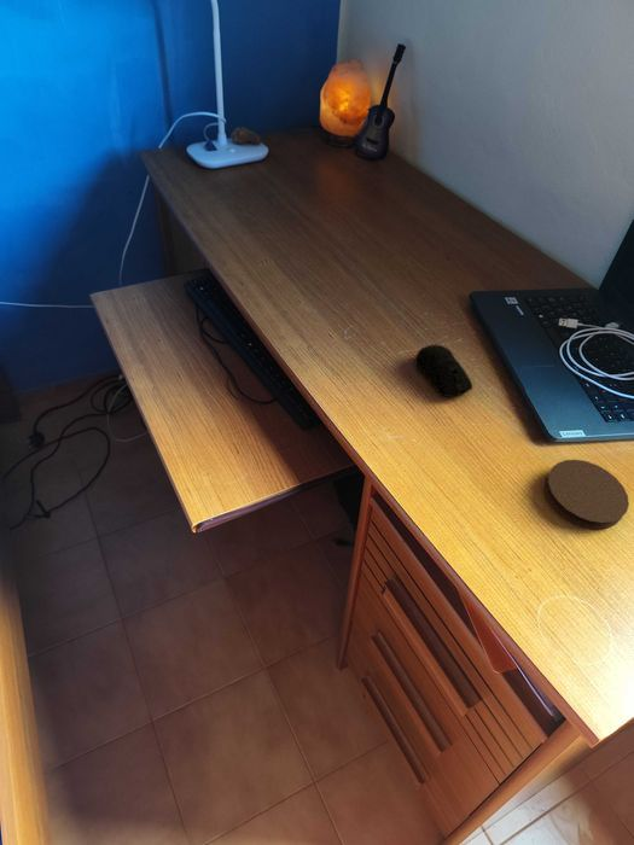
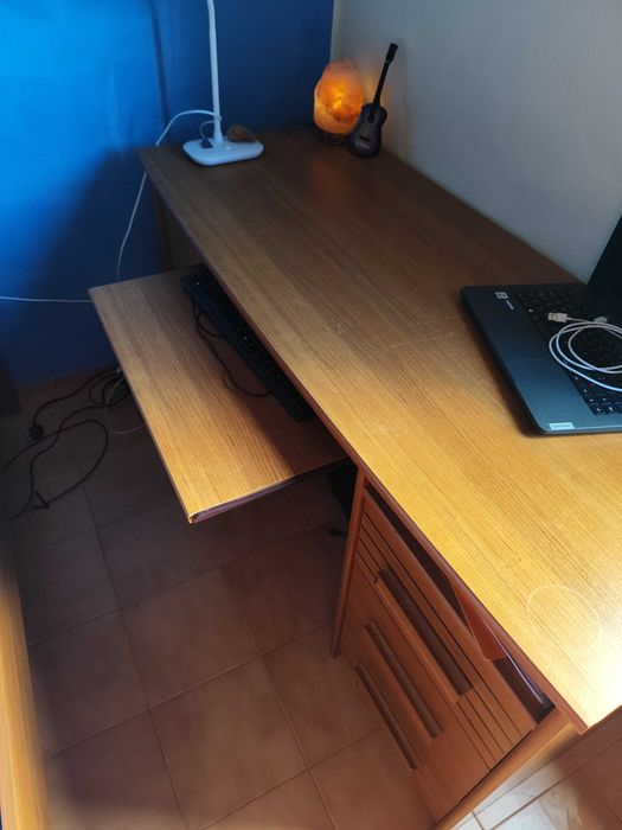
- coaster (586, 493)
- computer mouse (442, 367)
